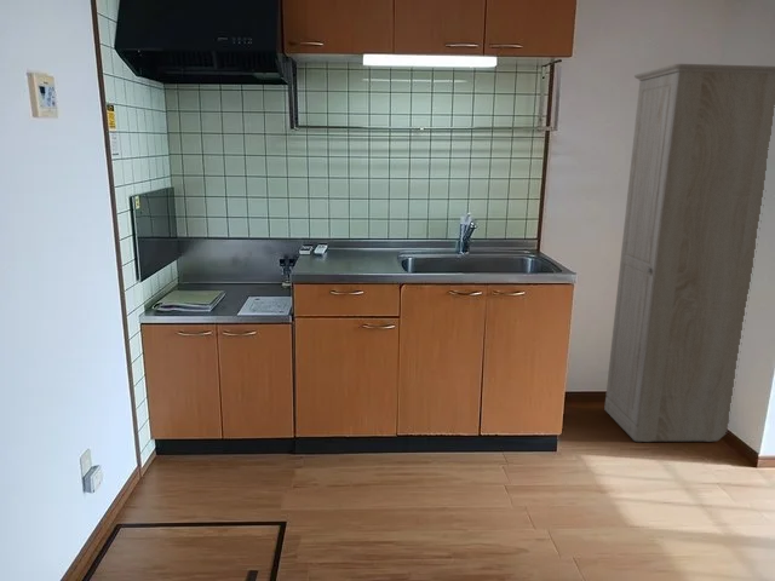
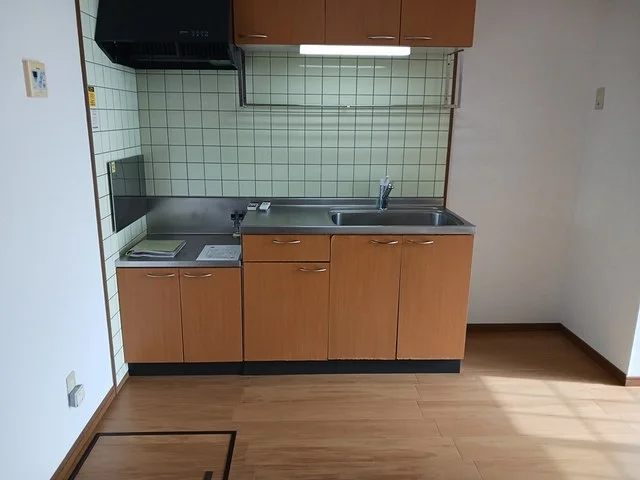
- cabinet (681, 259)
